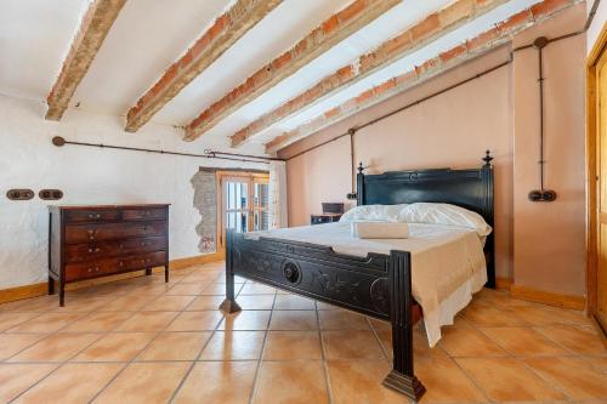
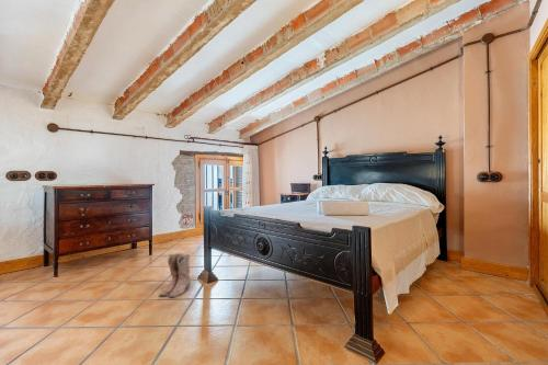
+ boots (175, 273)
